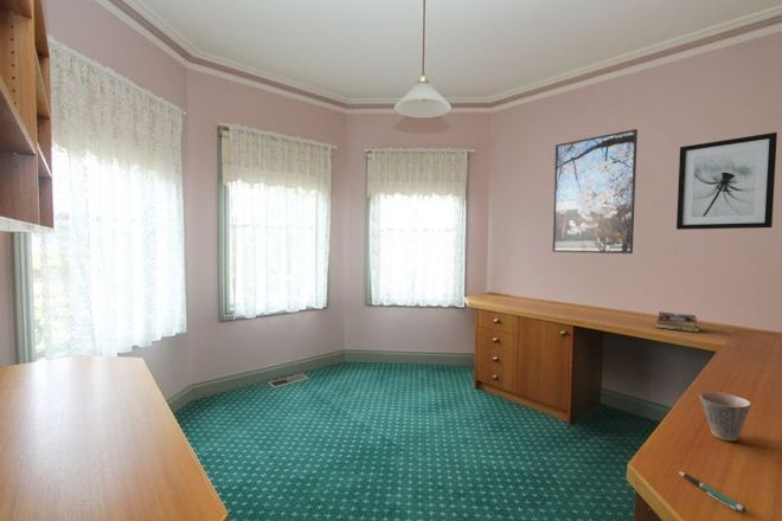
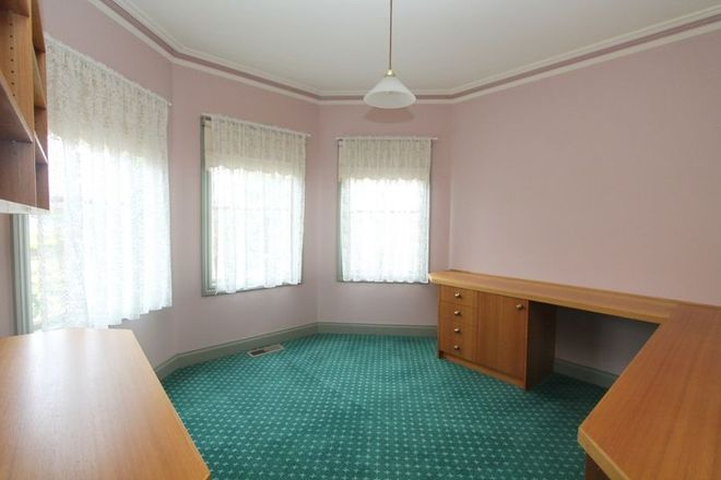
- books (675, 321)
- pen (709, 489)
- cup (723, 417)
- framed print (591, 195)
- wall art (723, 185)
